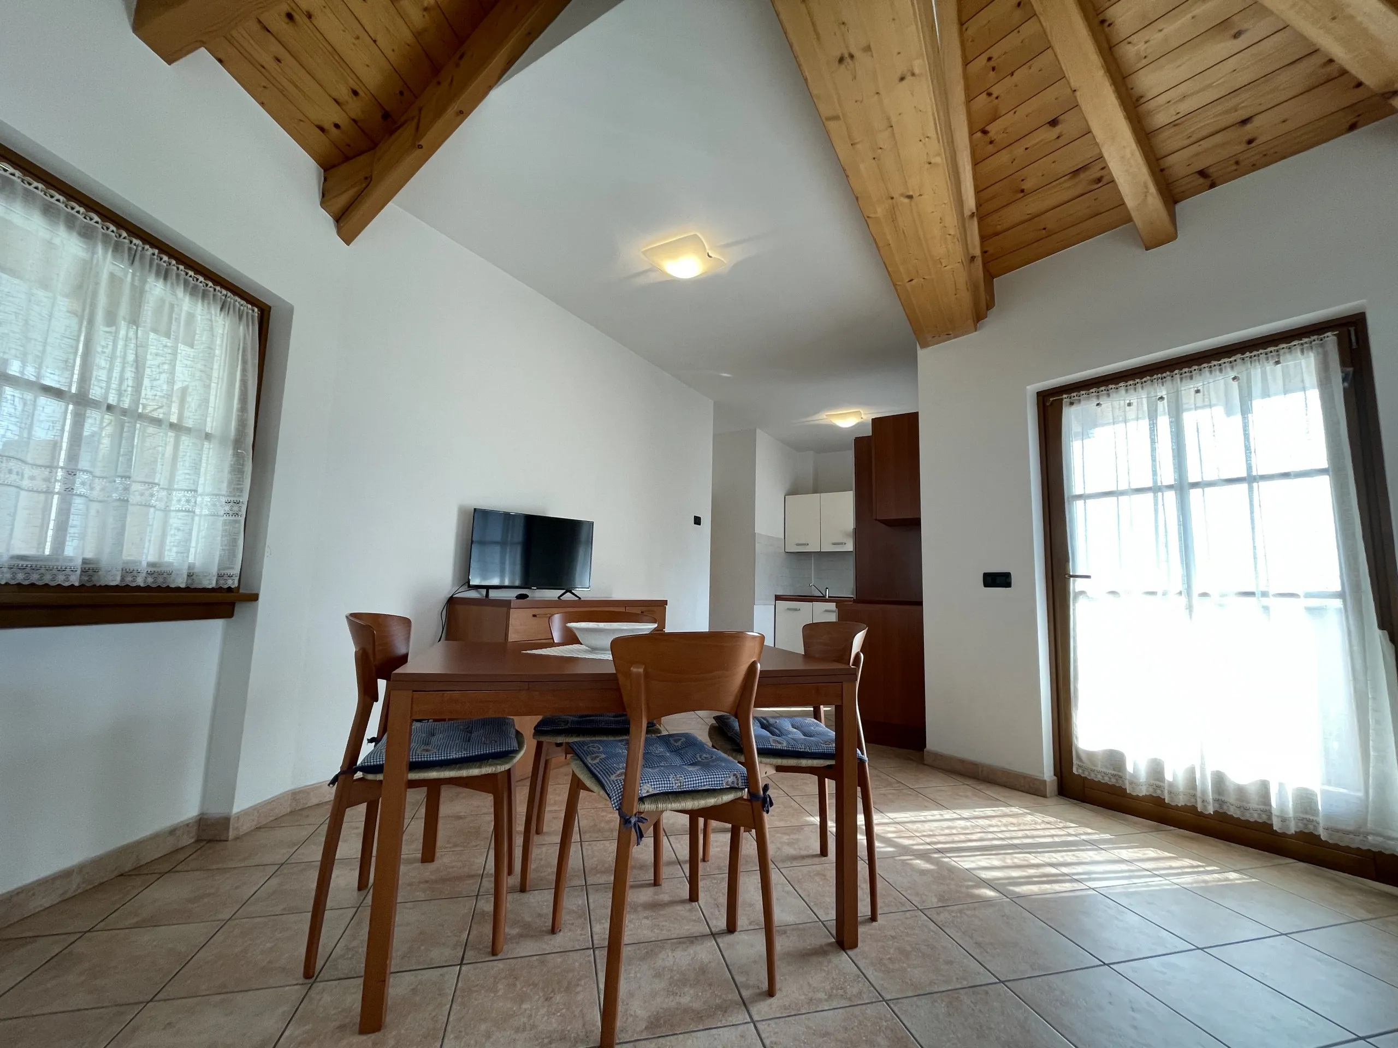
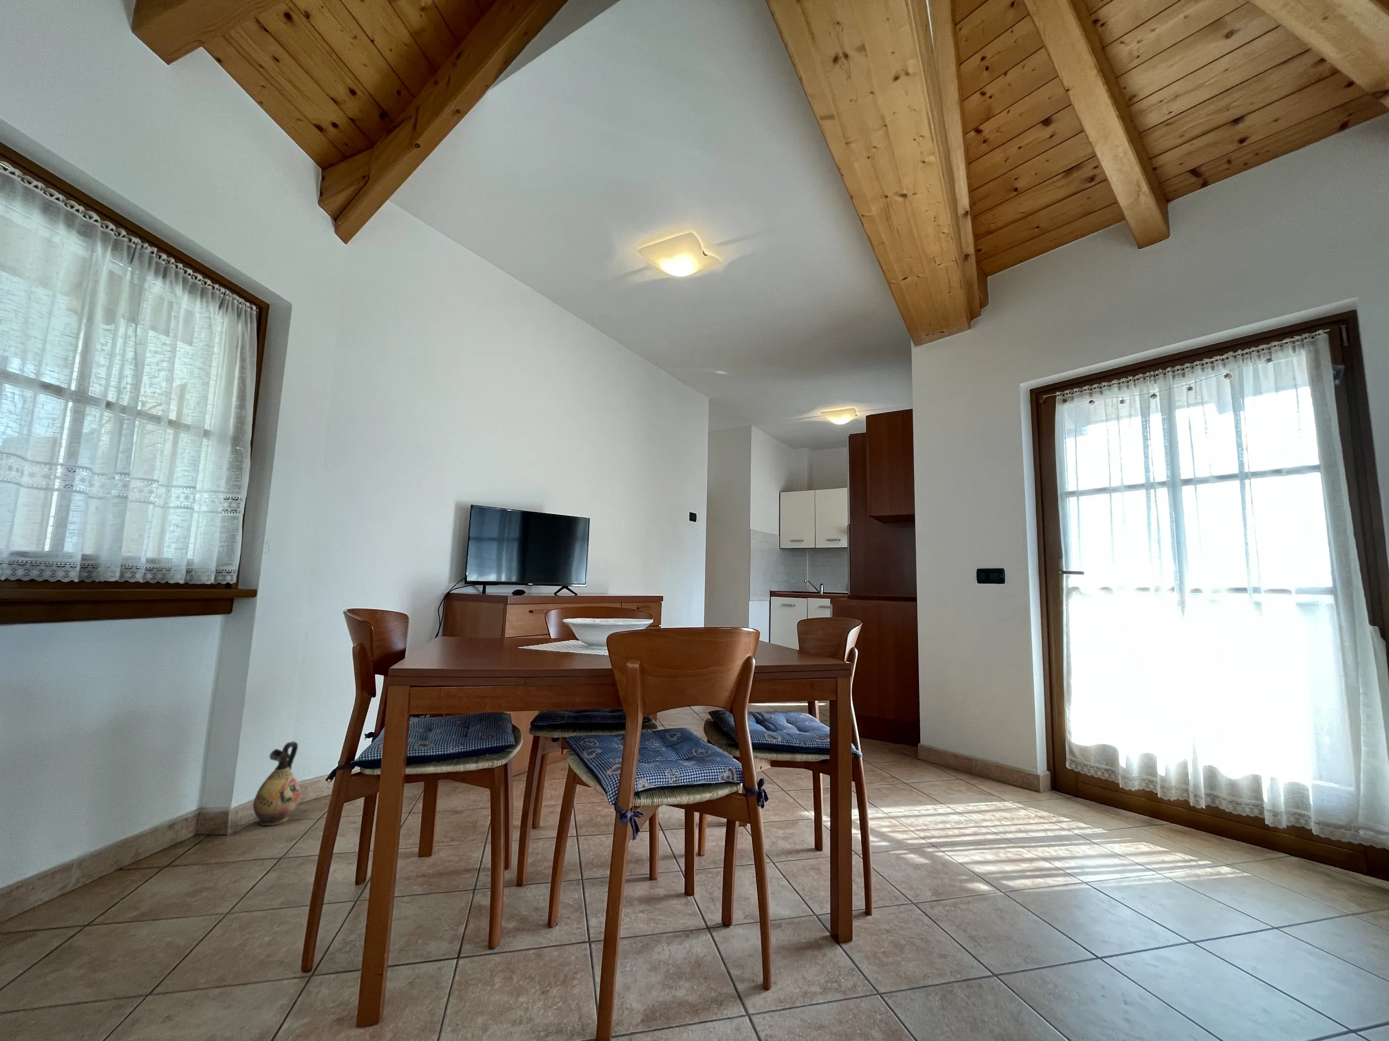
+ ceramic jug (280, 781)
